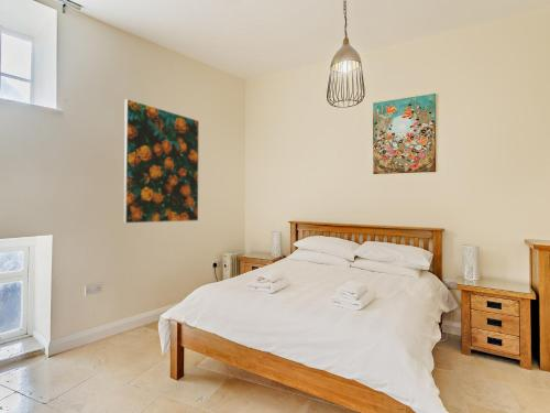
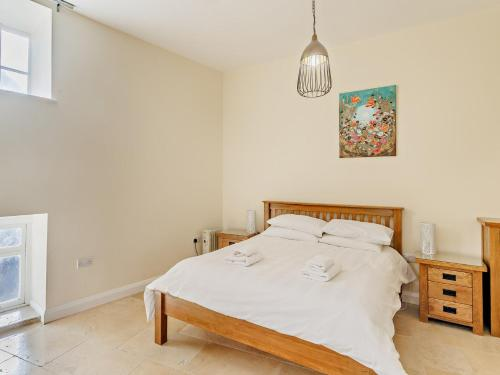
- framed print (165, 166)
